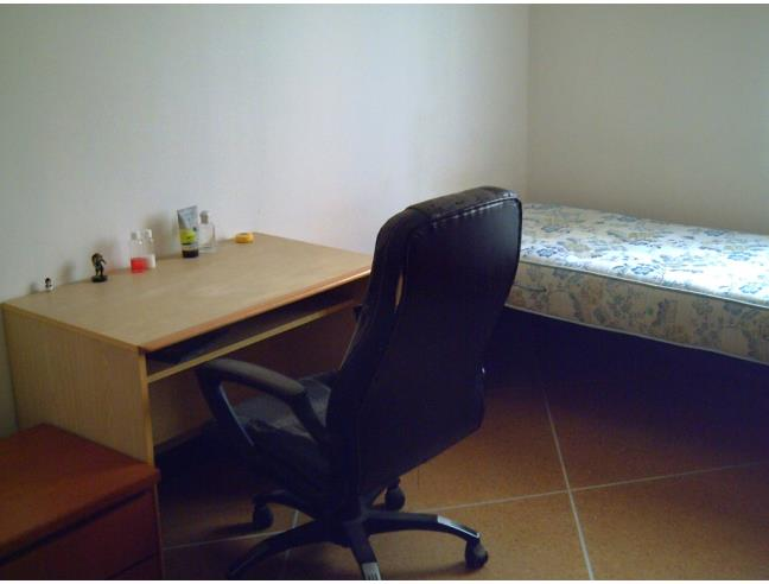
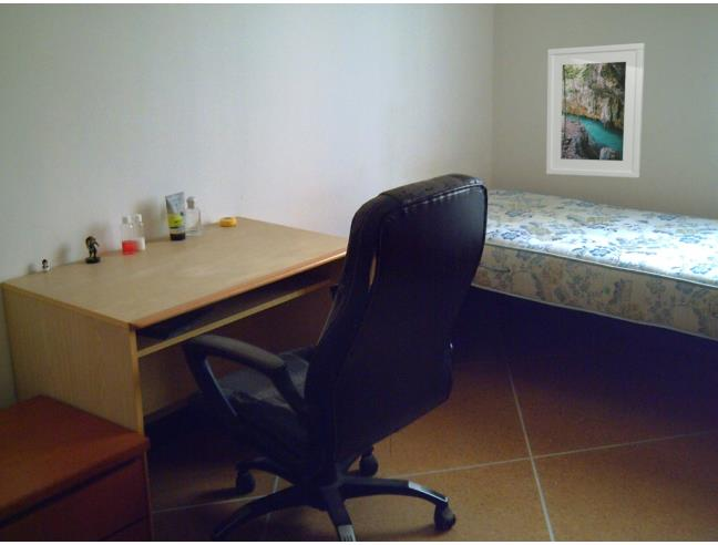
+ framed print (593, 112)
